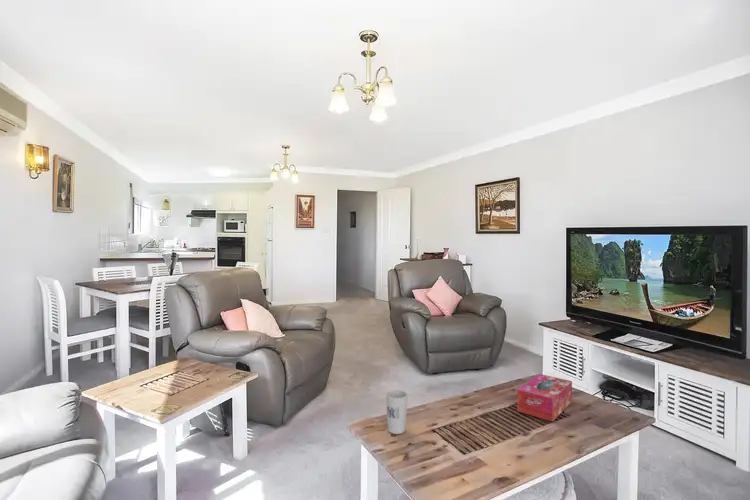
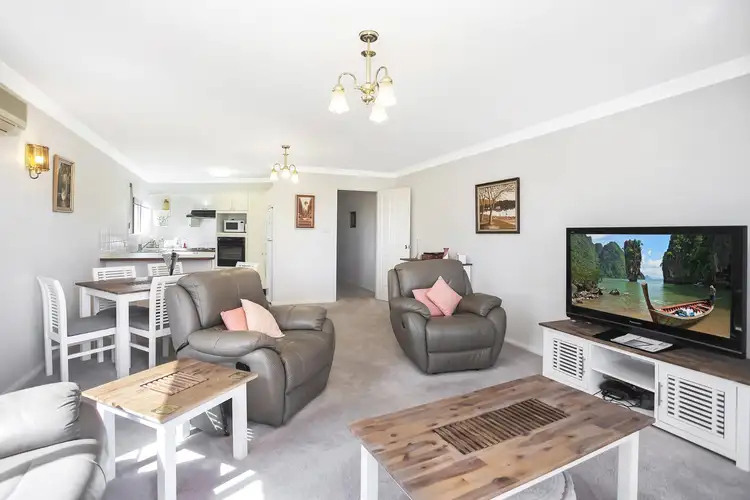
- cup (396, 411)
- tissue box (545, 395)
